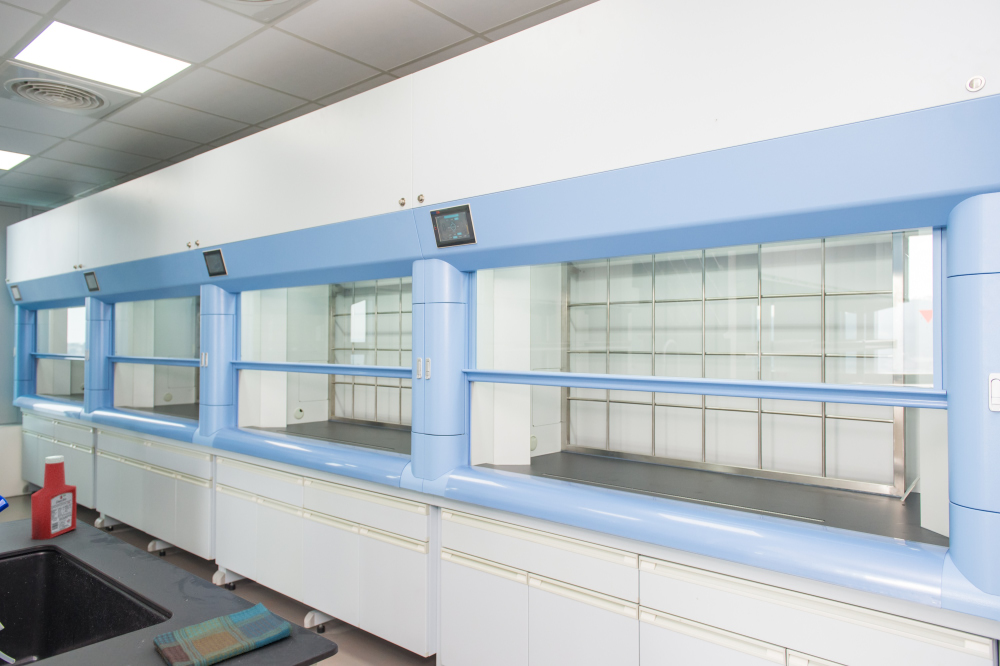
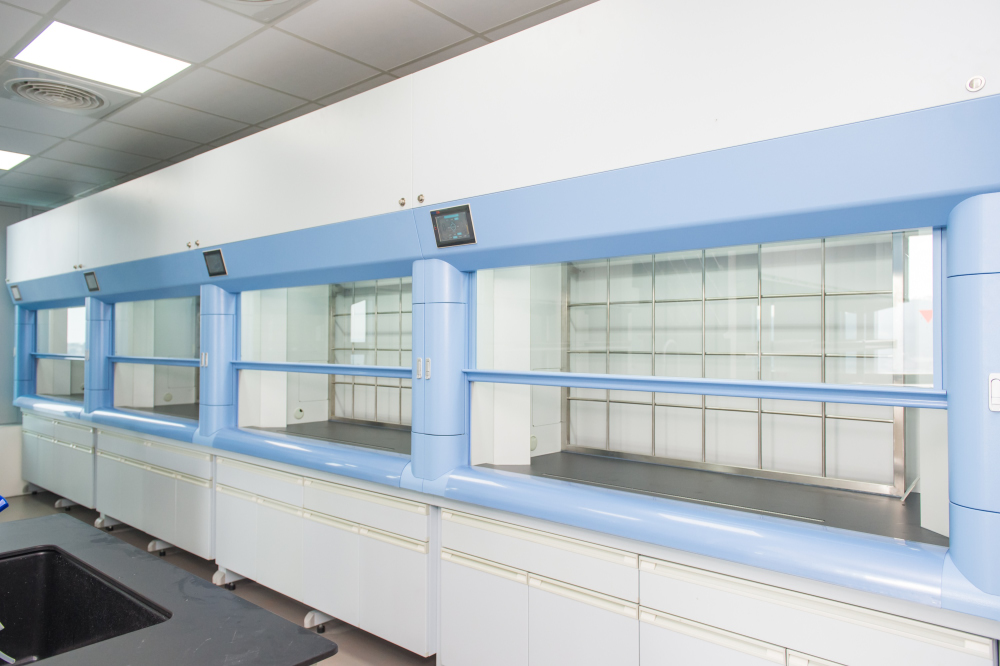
- dish towel (224, 635)
- soap bottle (54, 495)
